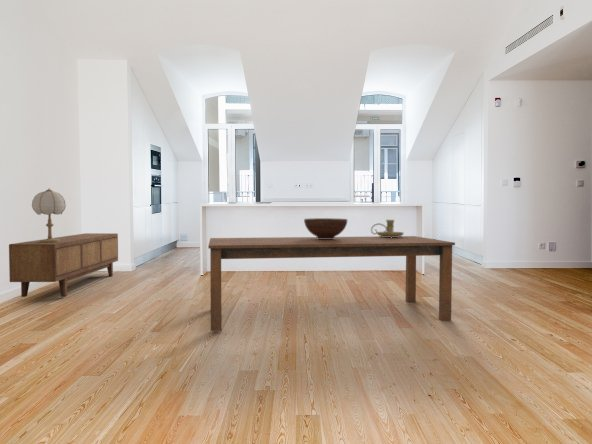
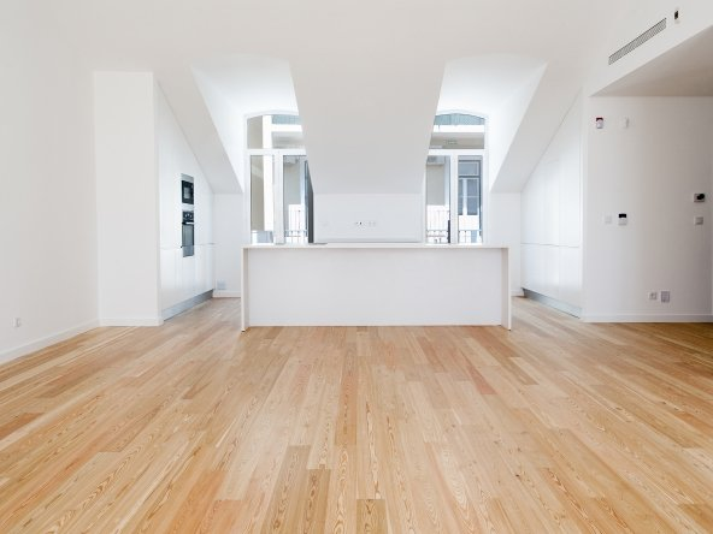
- candle holder (387, 228)
- sideboard (72, 261)
- dining table (325, 256)
- table lamp (49, 215)
- fruit bowl (325, 228)
